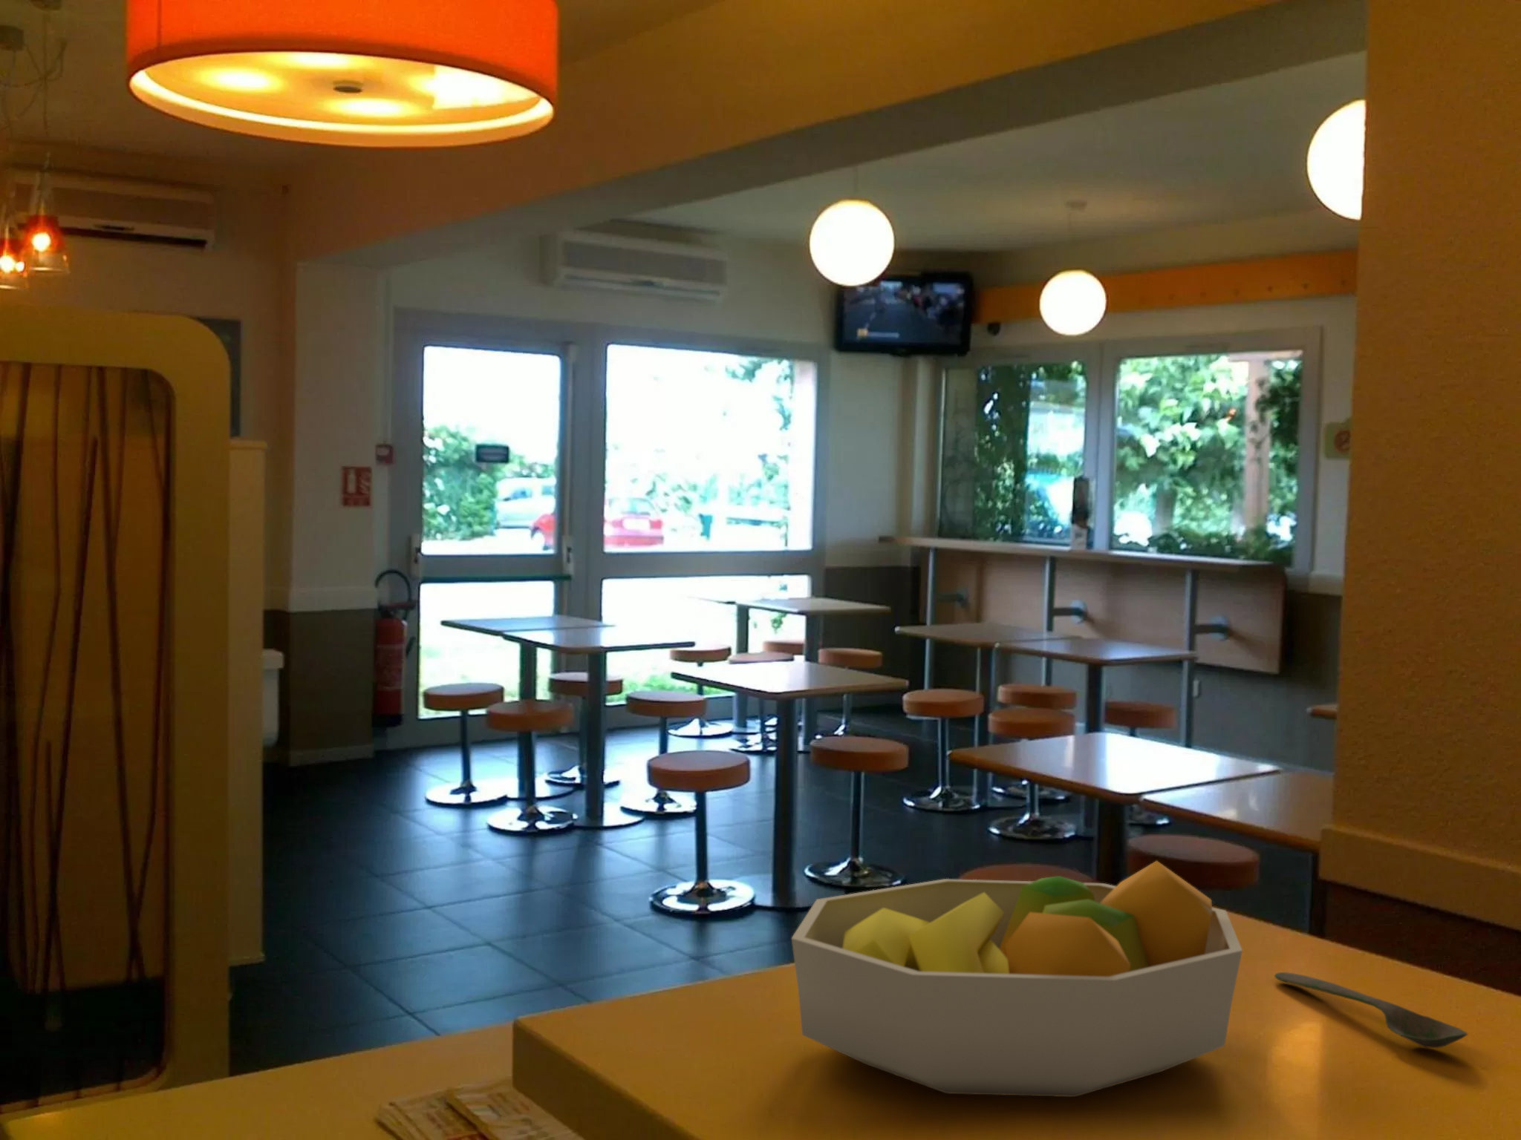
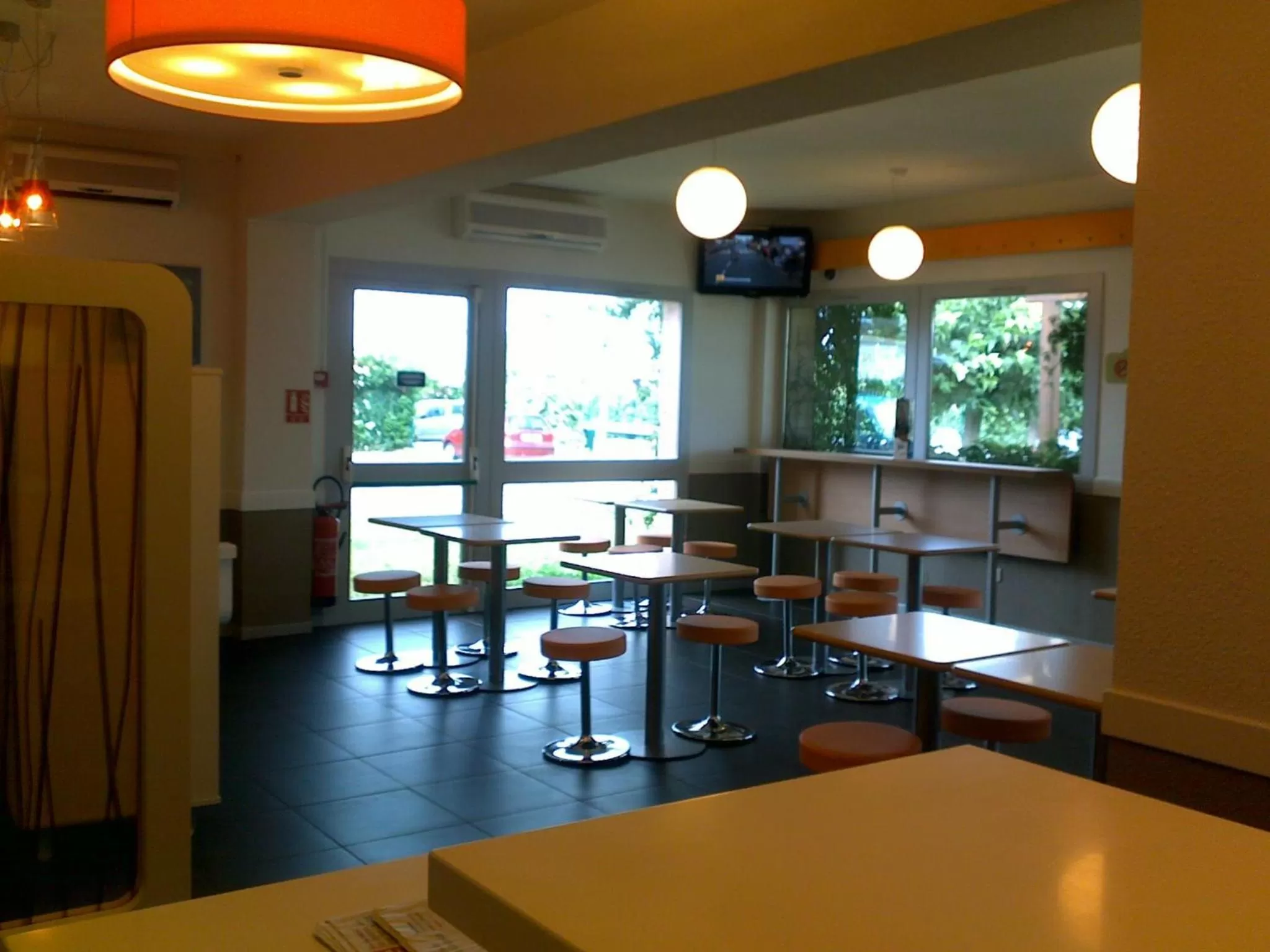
- fruit bowl (1018, 958)
- spoon (1362, 1002)
